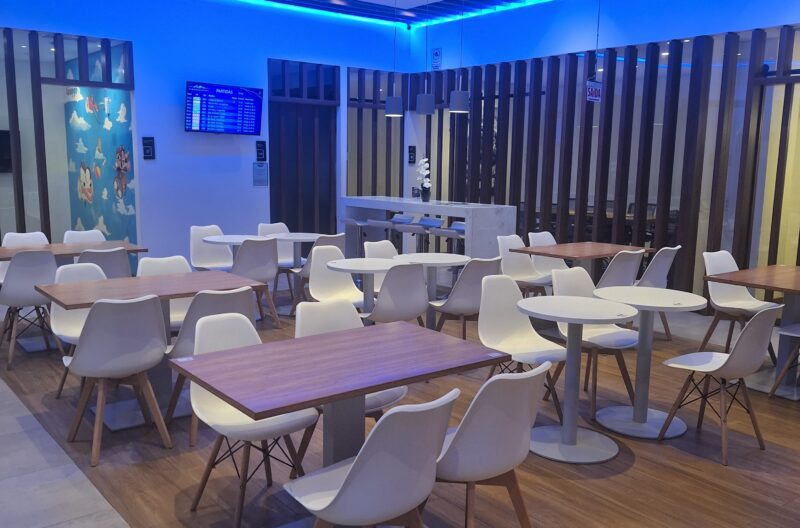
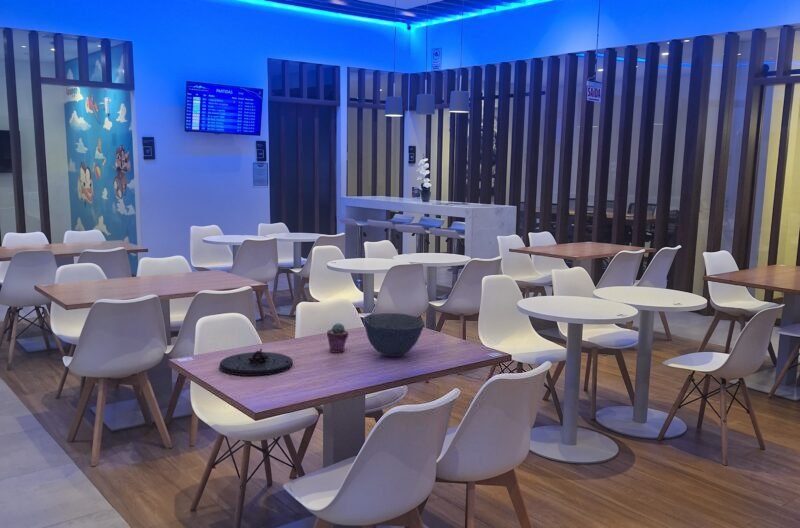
+ bowl (393, 336)
+ potted succulent (337, 337)
+ plate (256, 358)
